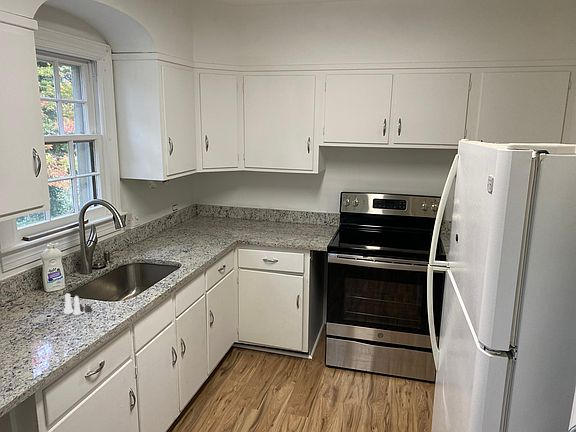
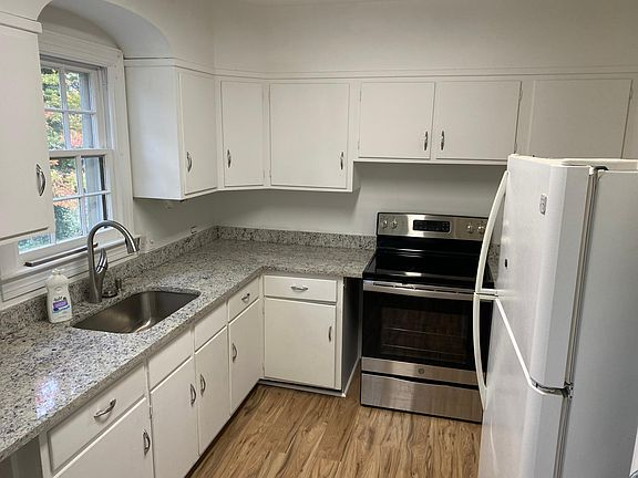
- salt and pepper shaker set (74, 301)
